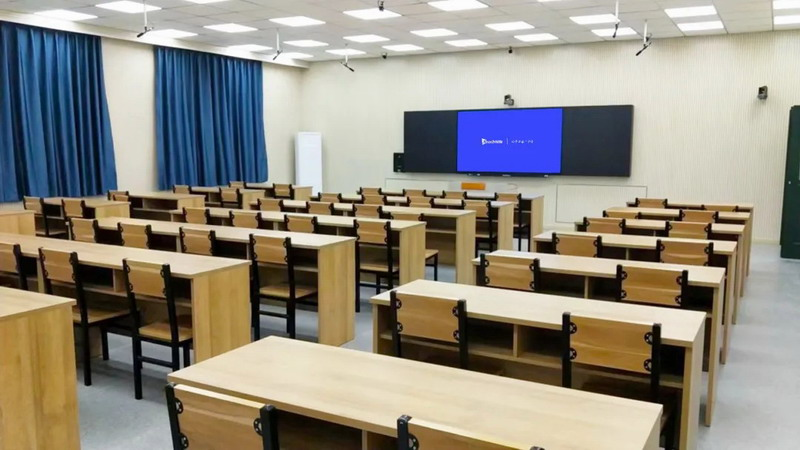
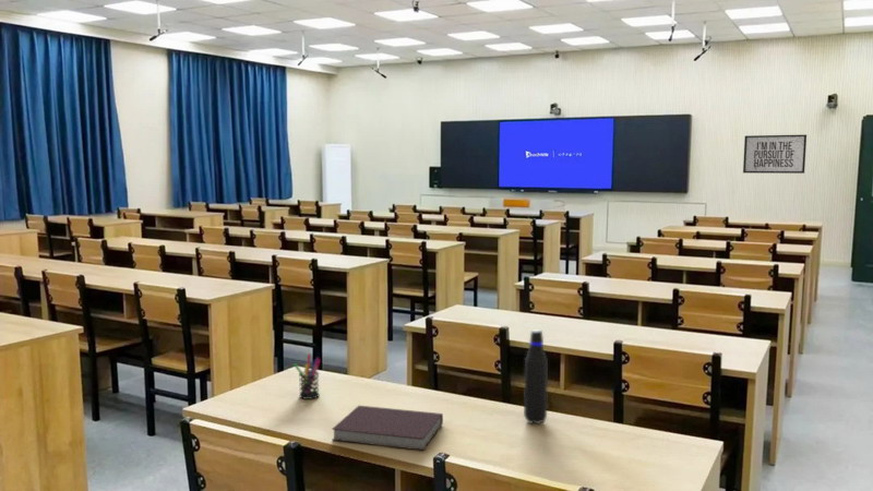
+ mirror (774, 154)
+ water bottle (536, 376)
+ pen holder (307, 375)
+ notebook (388, 426)
